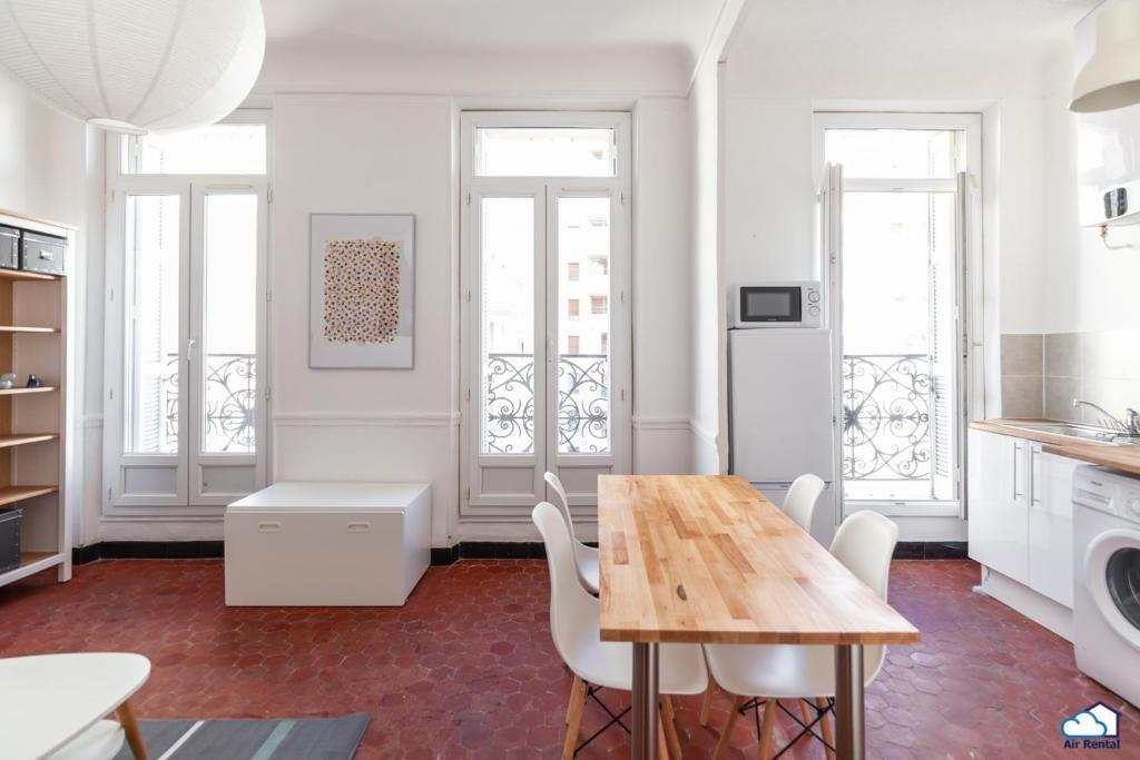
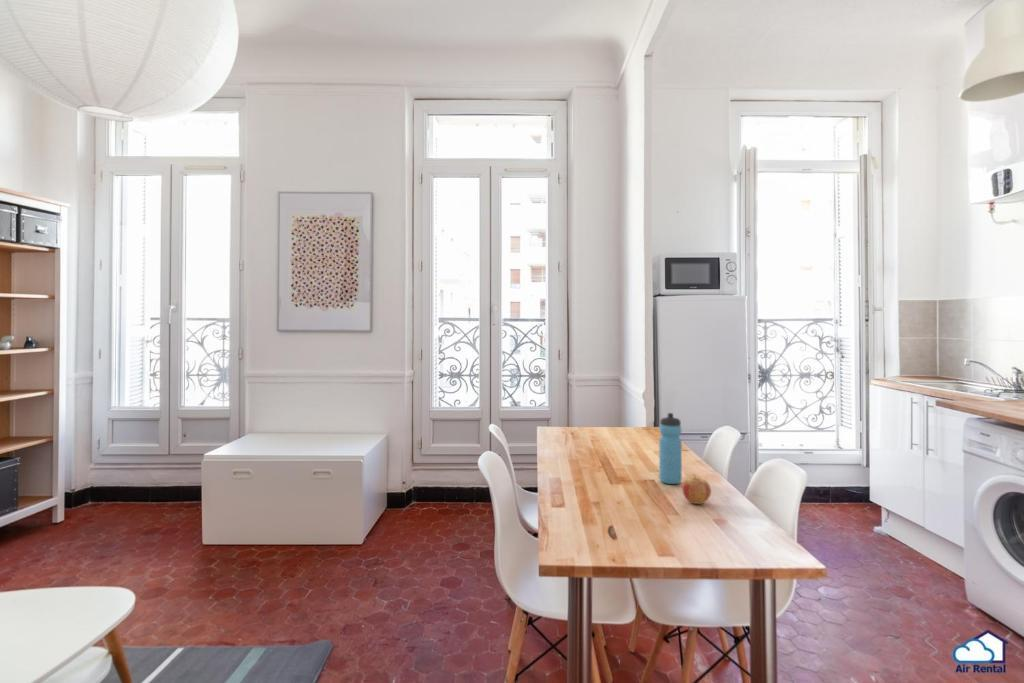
+ fruit (696, 489)
+ water bottle (670, 447)
